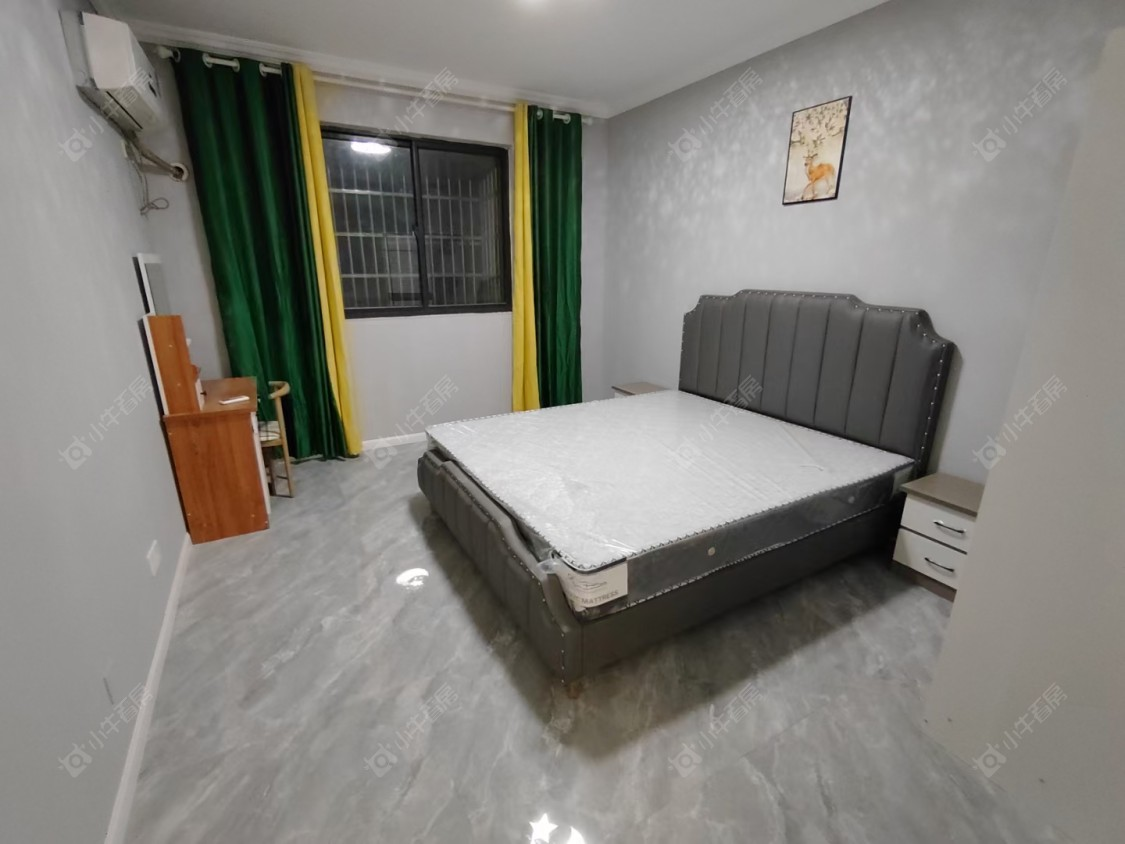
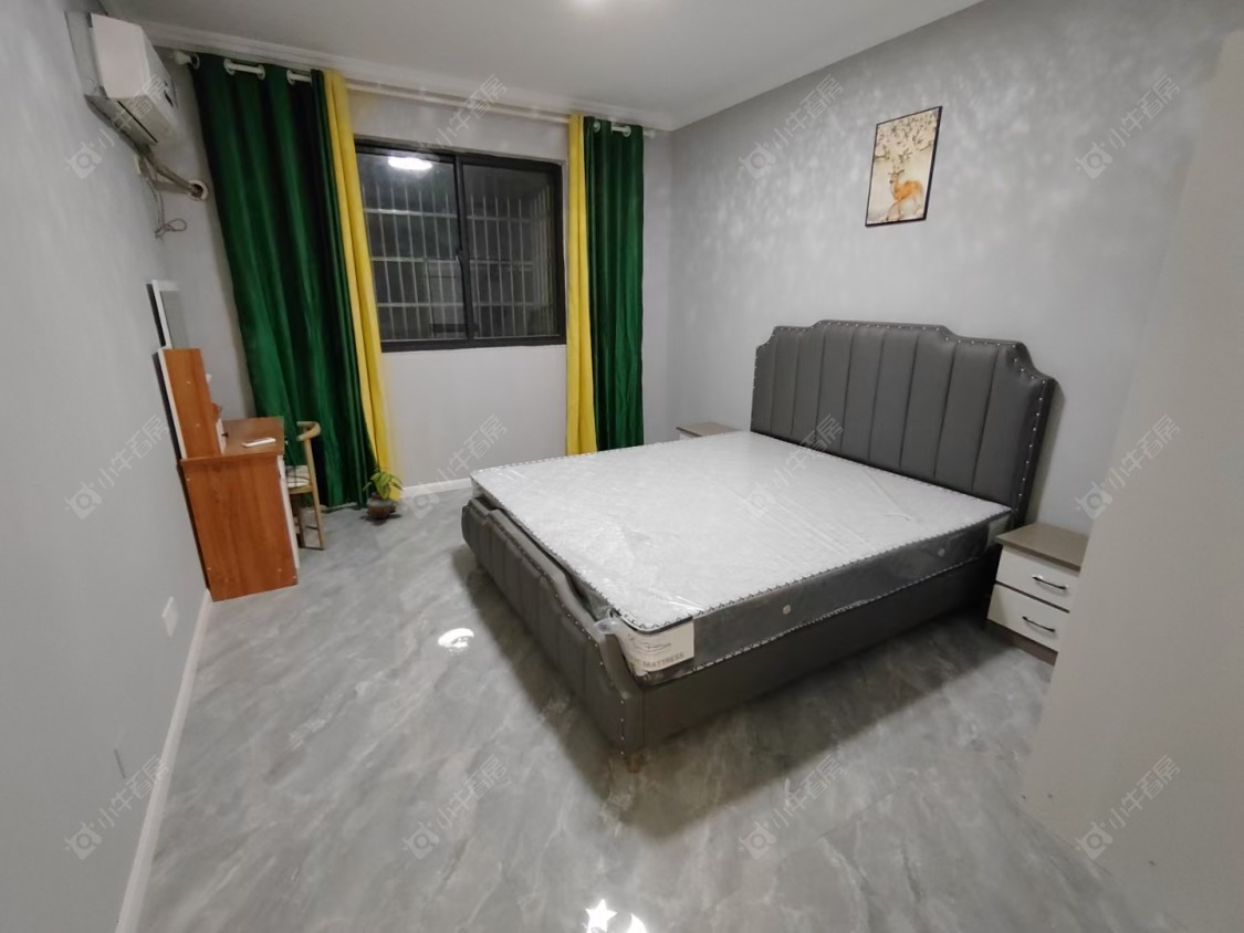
+ potted plant (383, 492)
